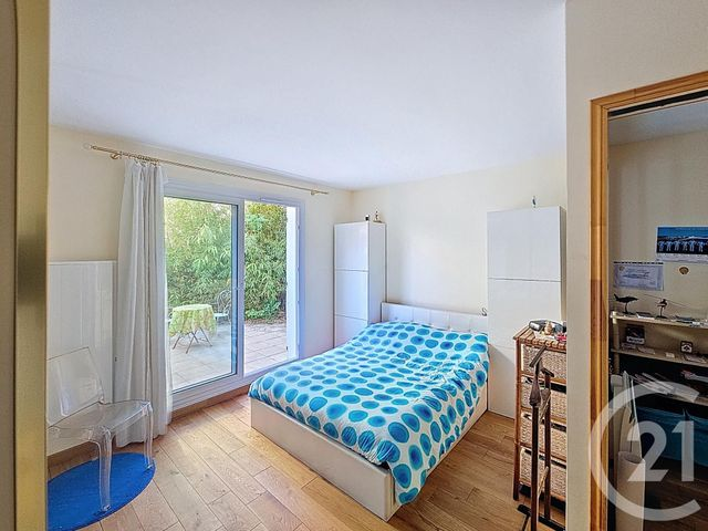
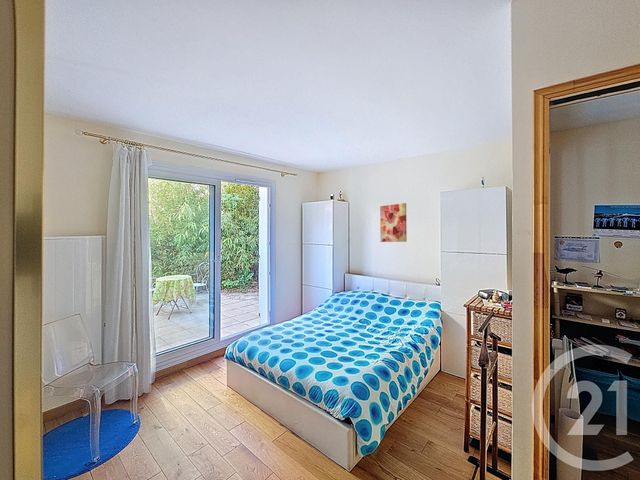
+ wall art (392, 223)
